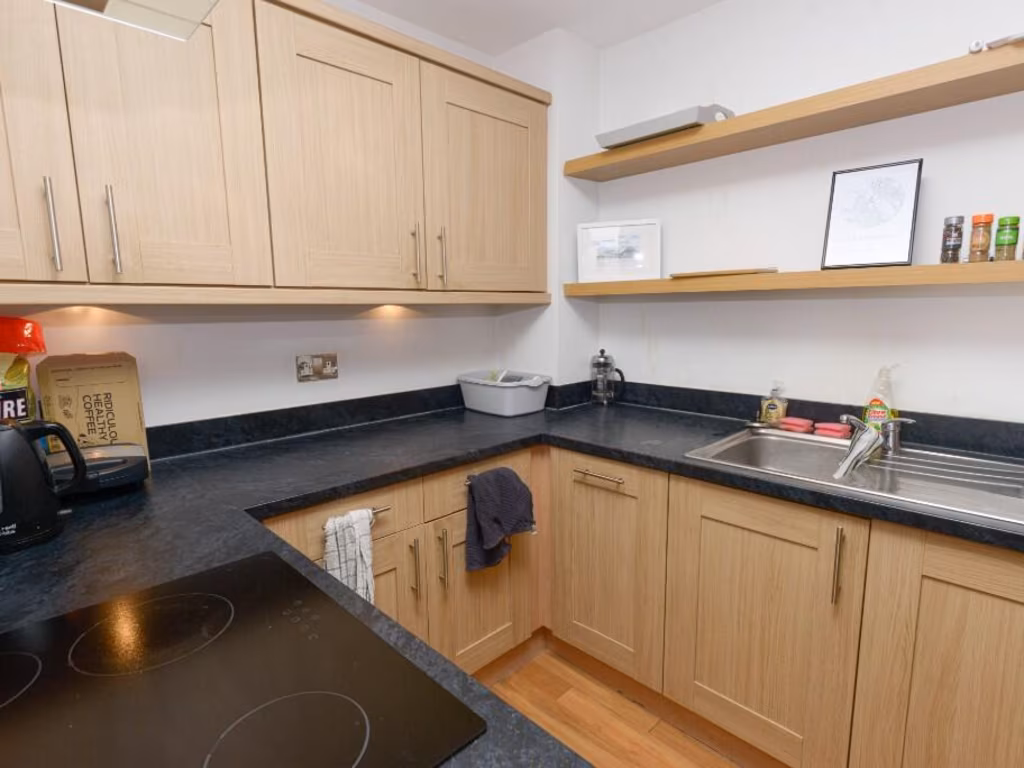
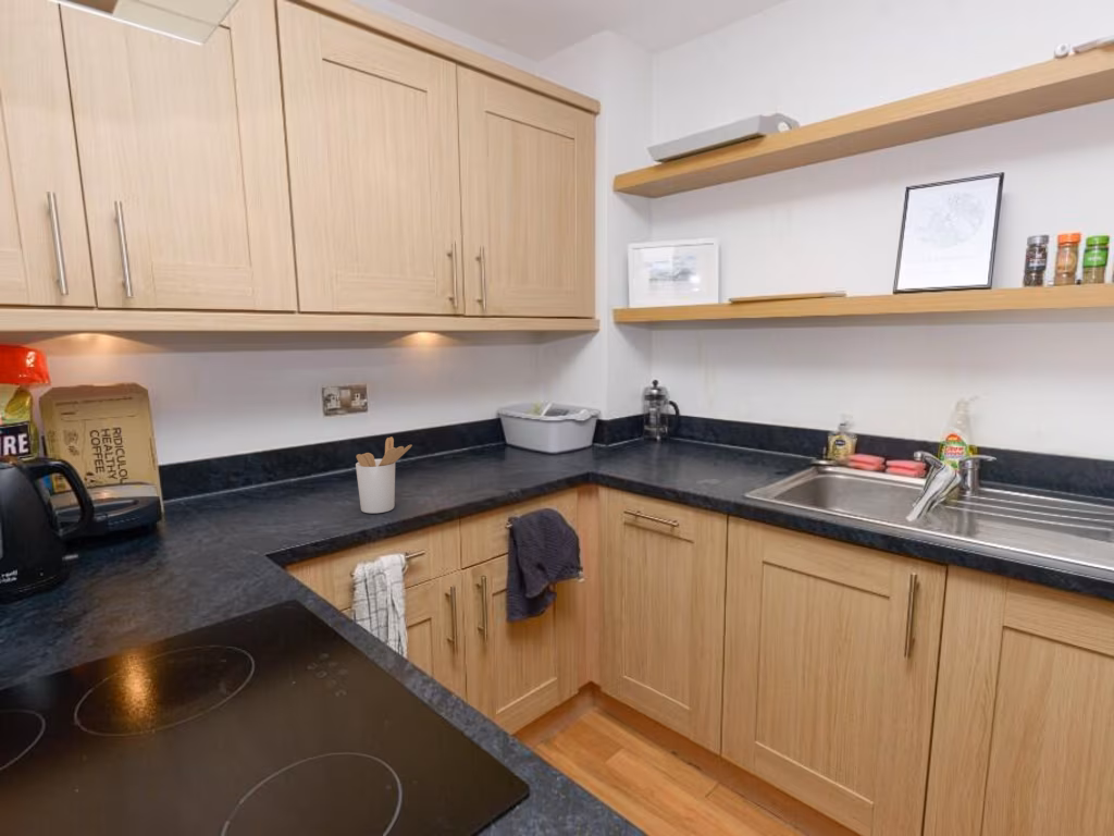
+ utensil holder (384, 475)
